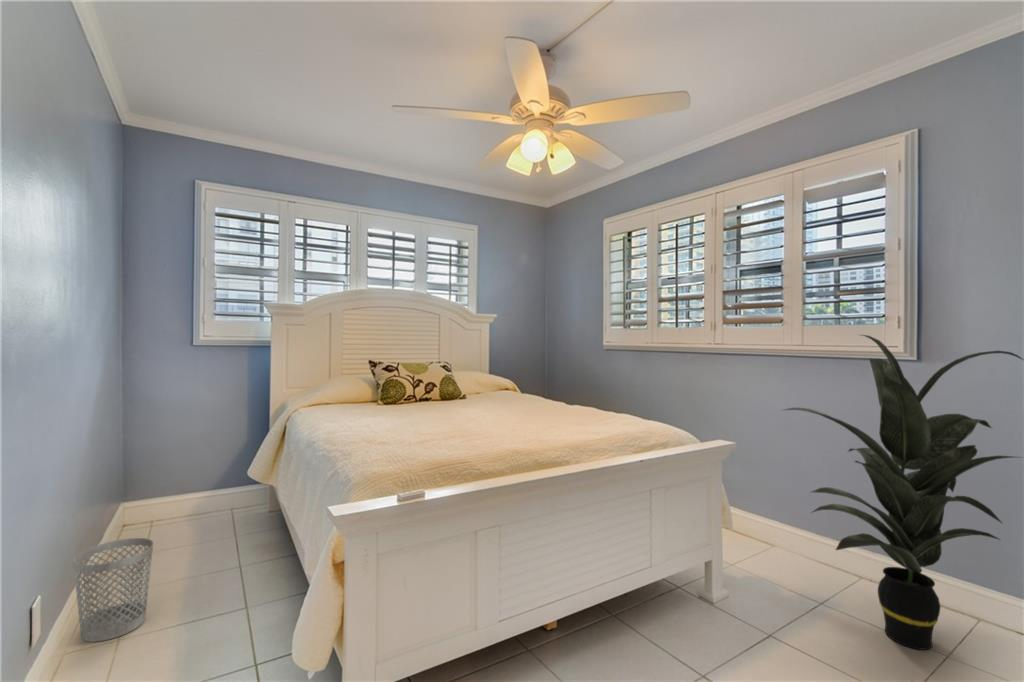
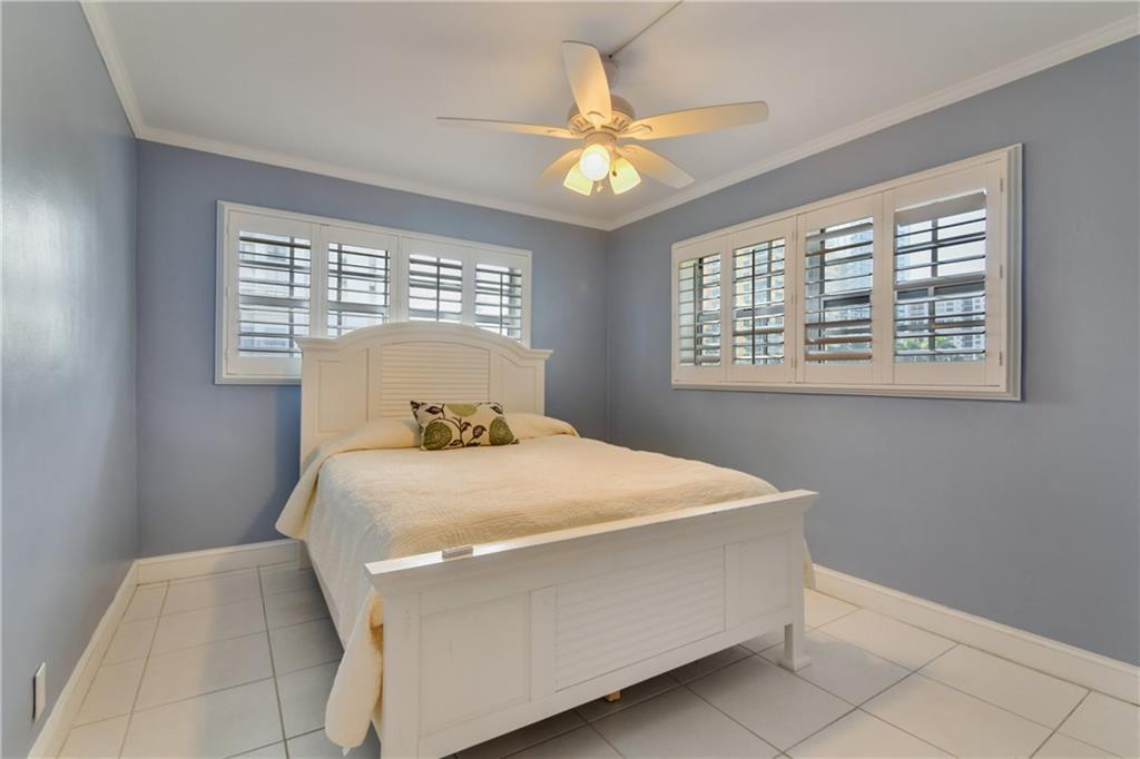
- indoor plant (898, 482)
- wastebasket (114, 588)
